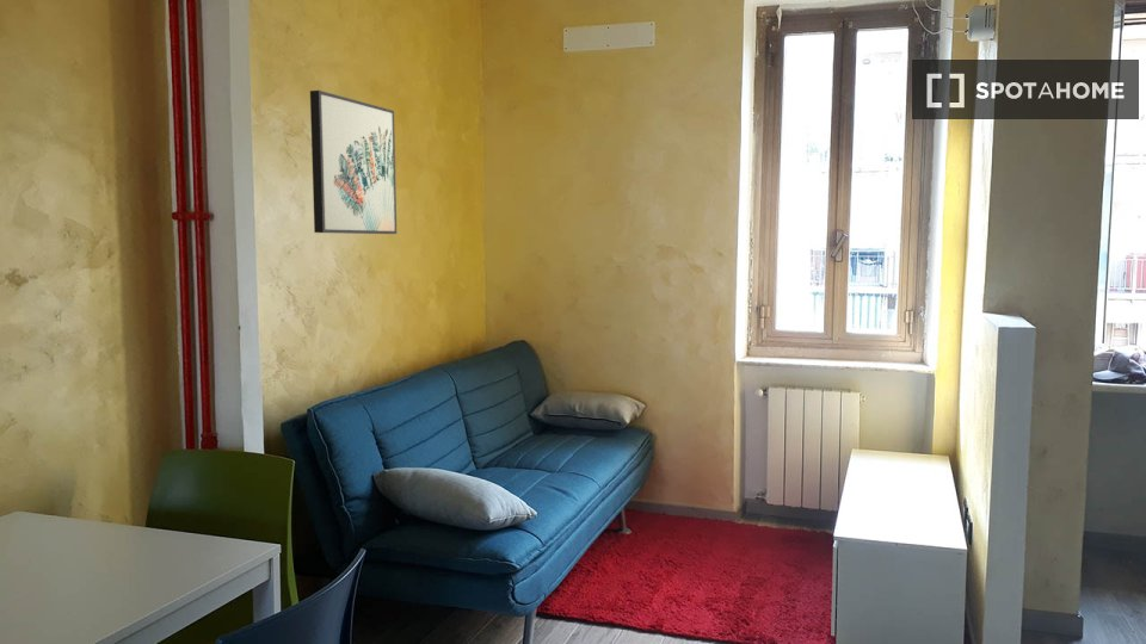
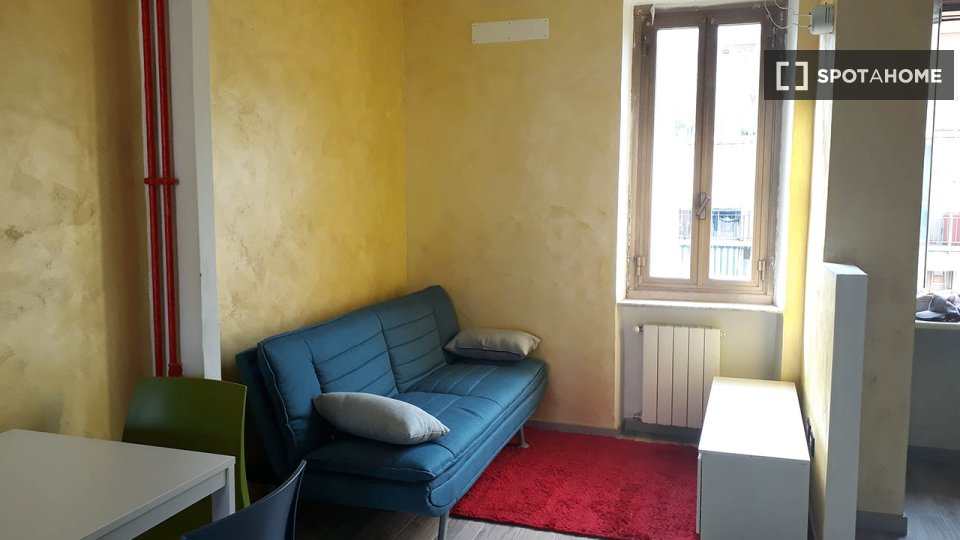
- wall art (356, 167)
